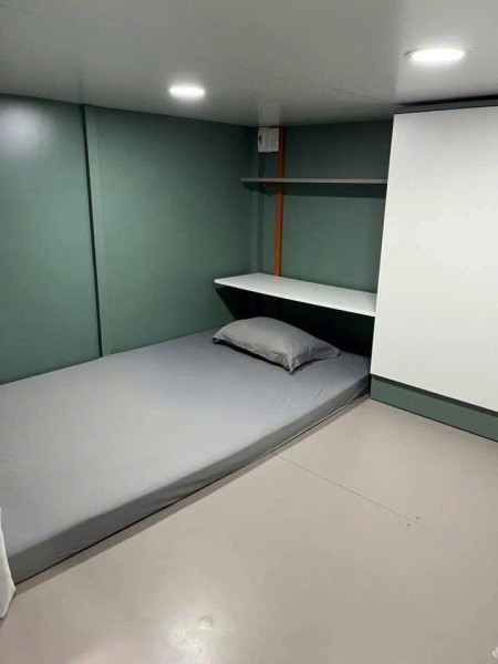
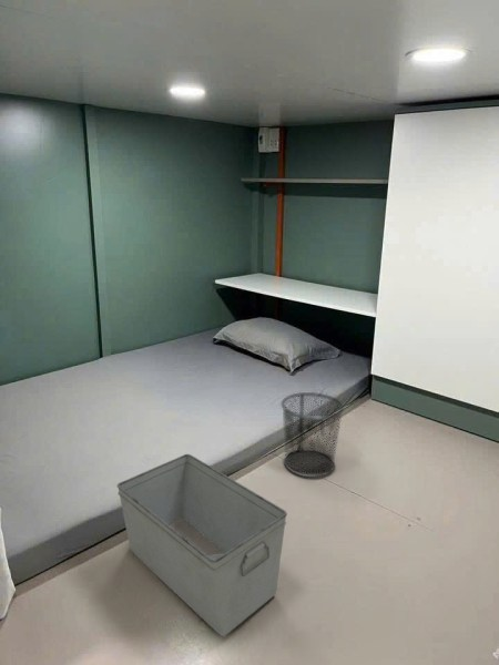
+ storage bin (200, 532)
+ waste bin (309, 433)
